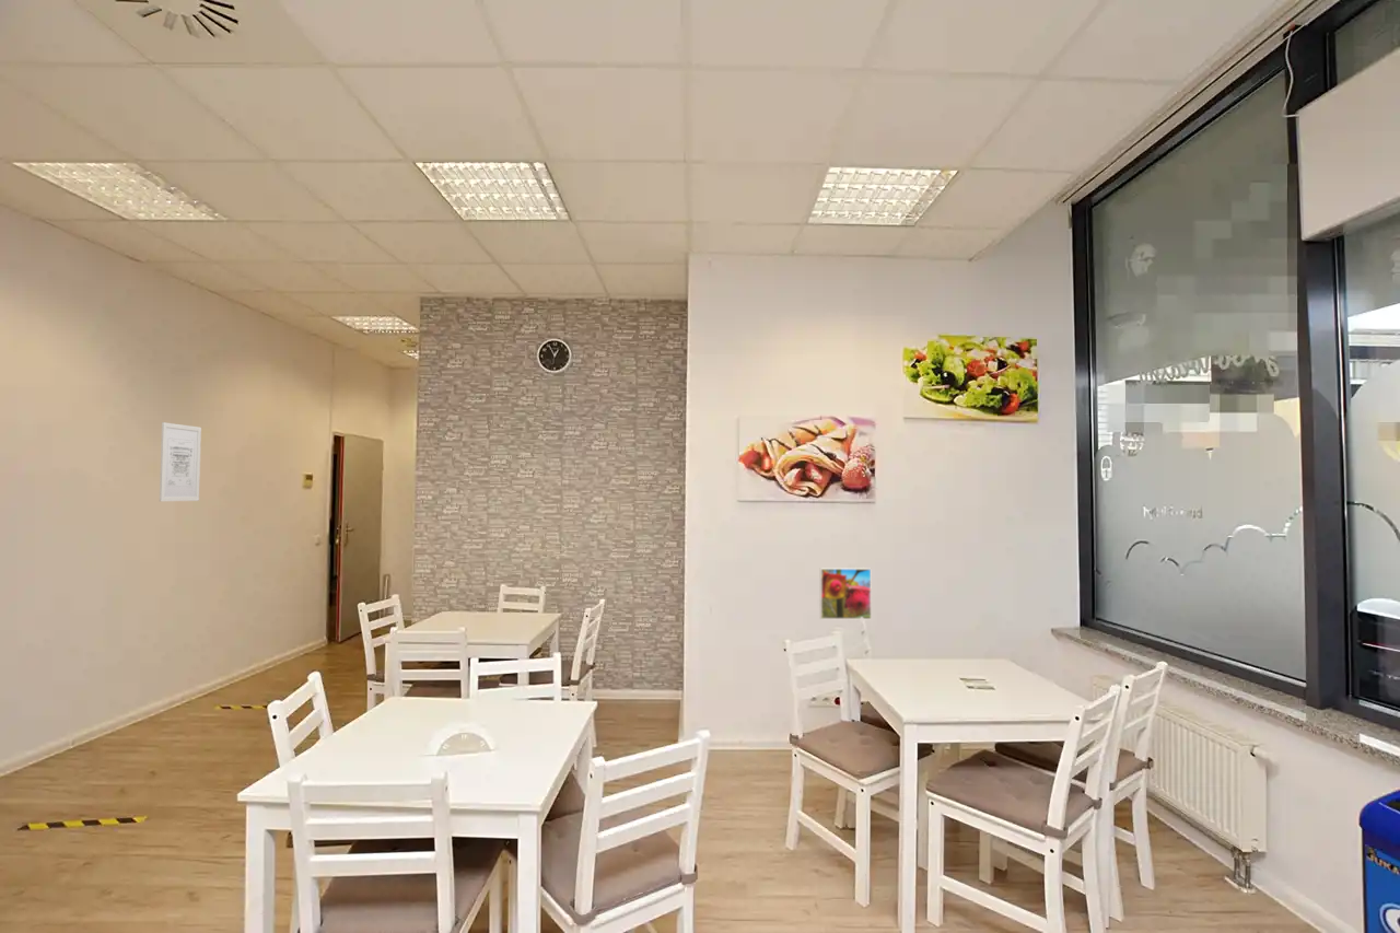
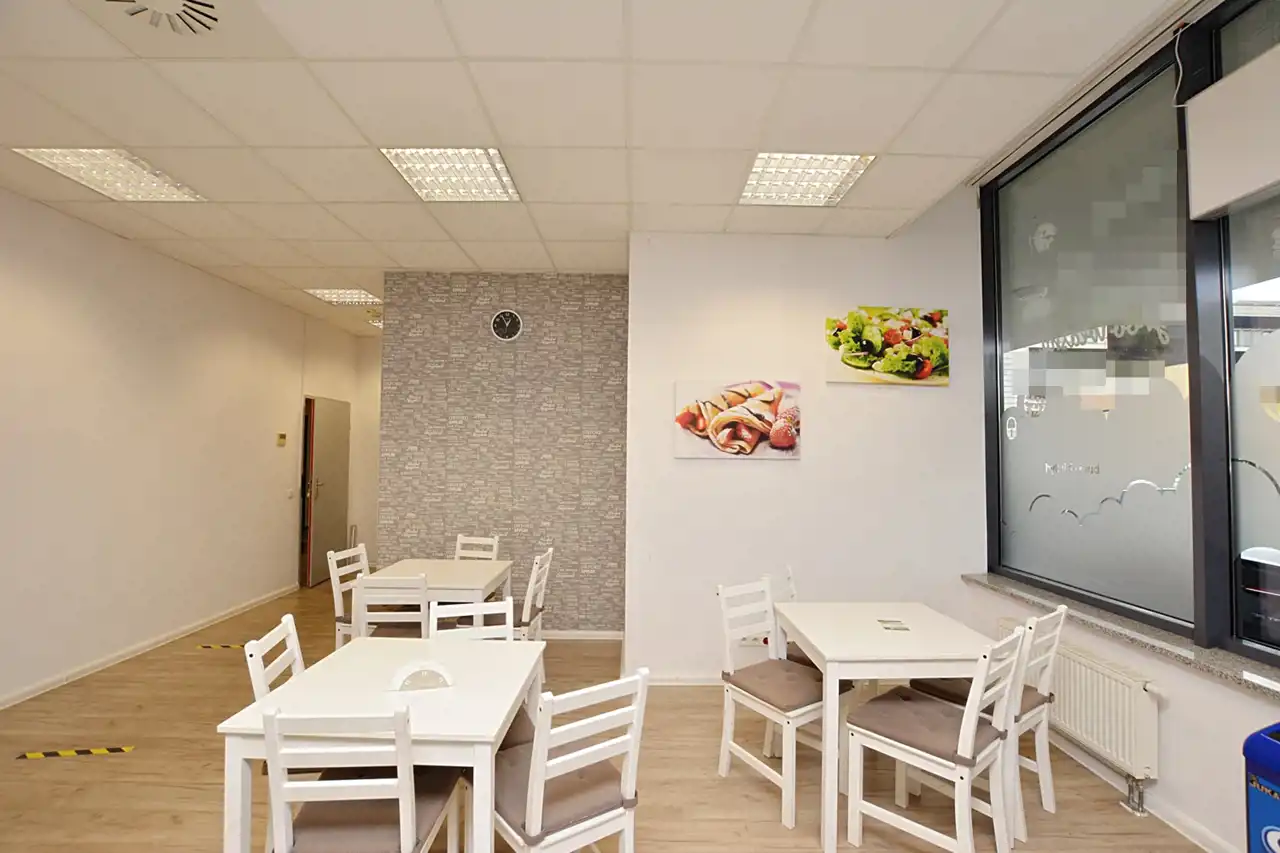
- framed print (845, 593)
- wall art (180, 463)
